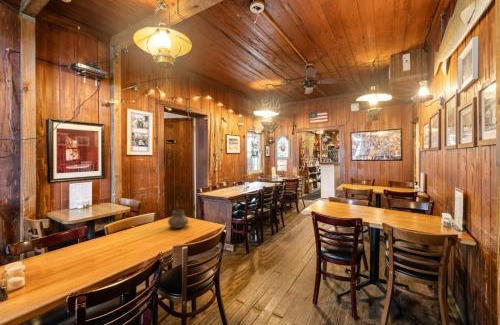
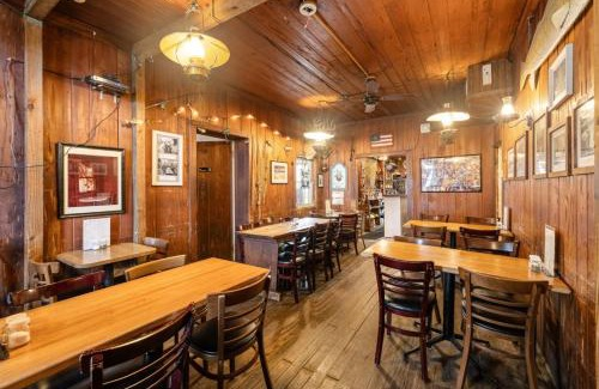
- vase (178, 218)
